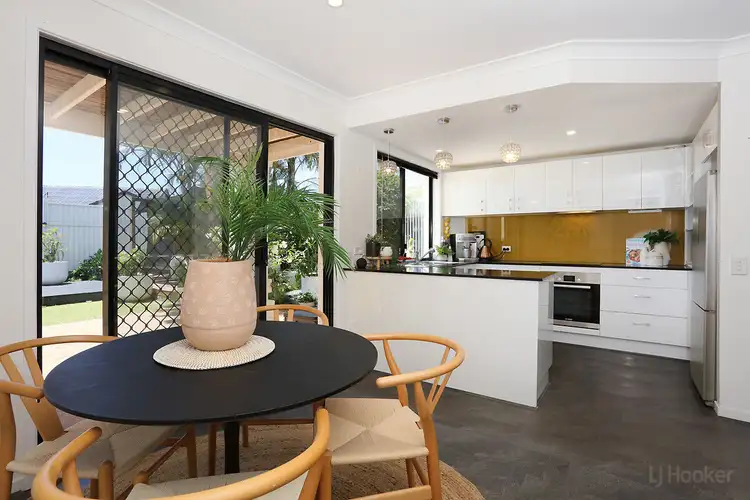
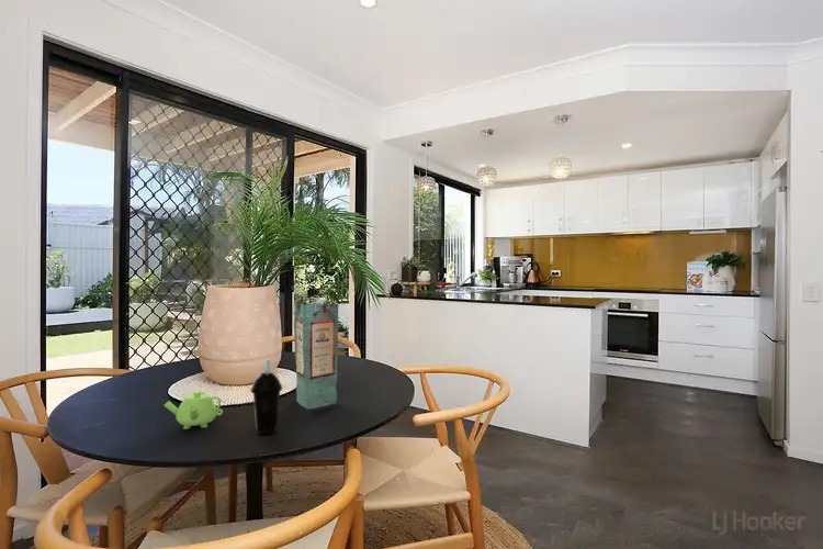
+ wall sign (313, 352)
+ teapot (193, 408)
+ cup (266, 395)
